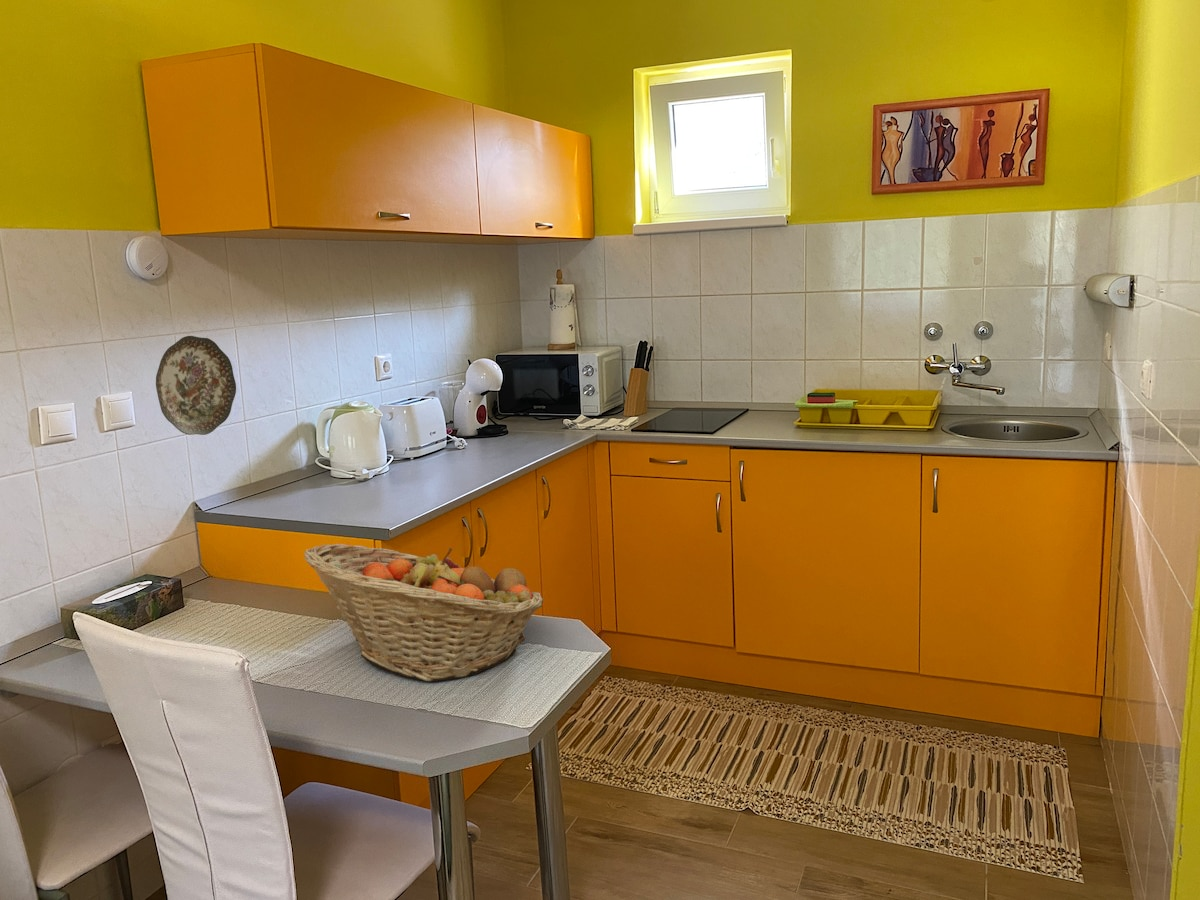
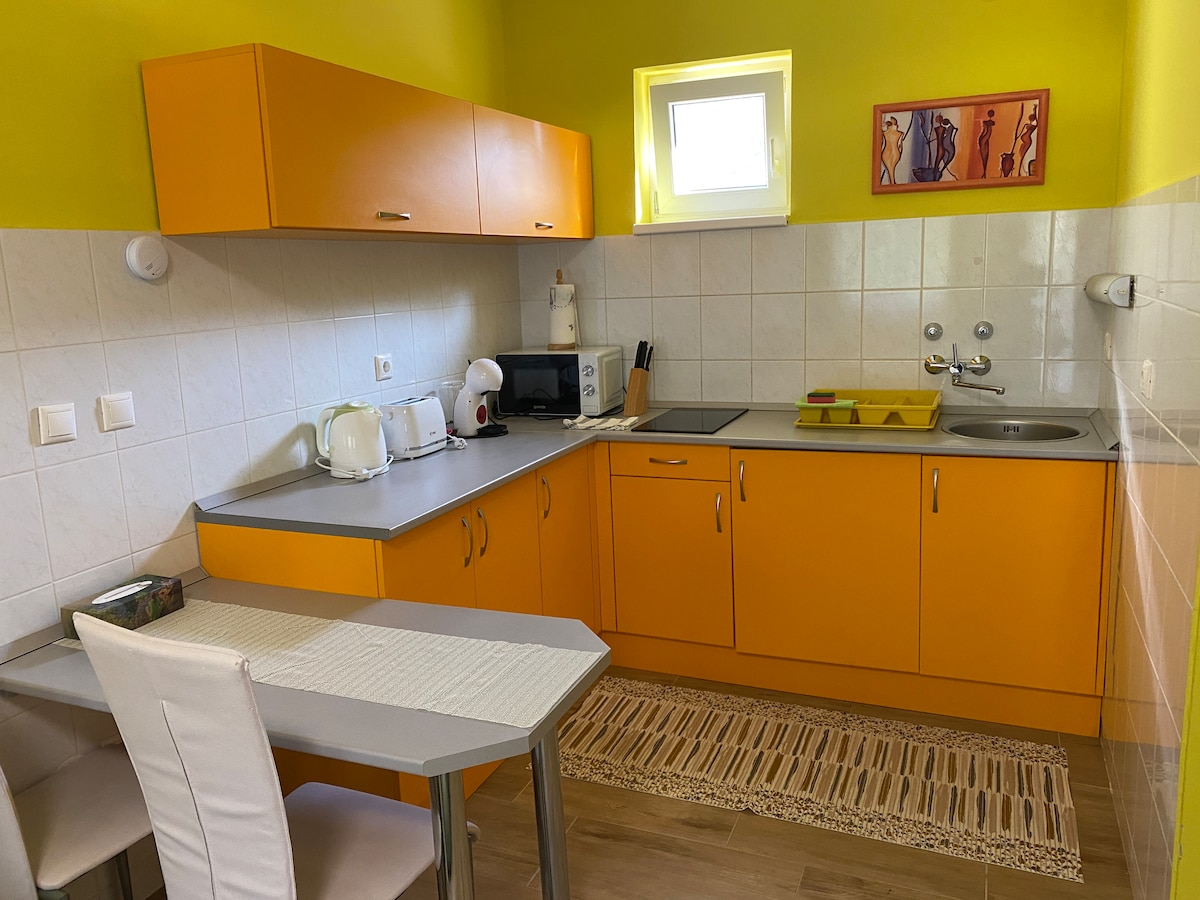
- decorative plate (194, 385)
- fruit basket (424, 595)
